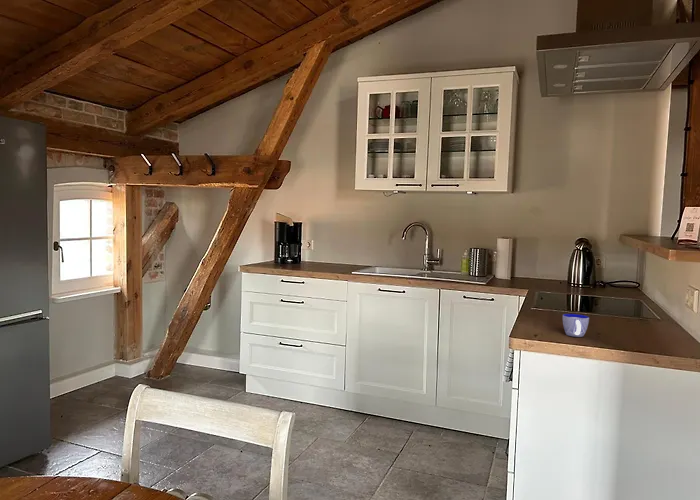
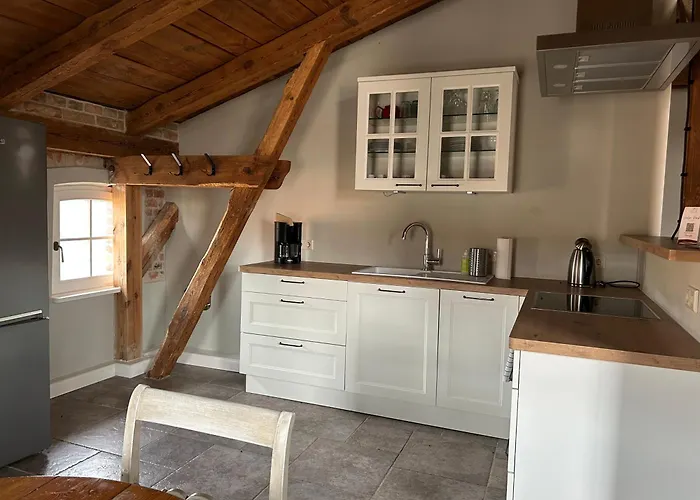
- cup (576, 326)
